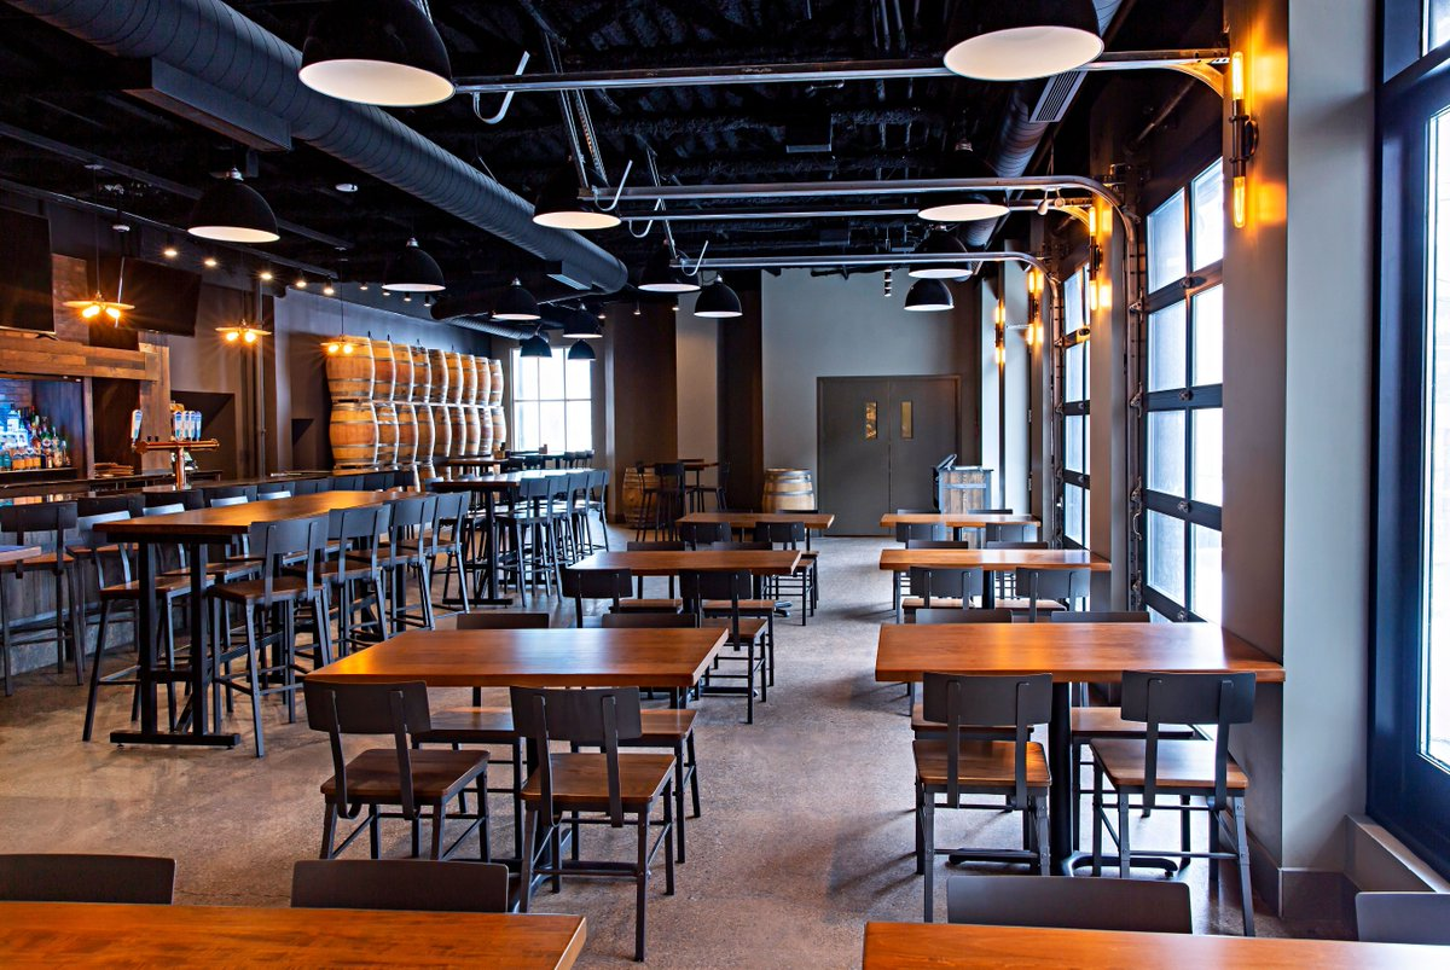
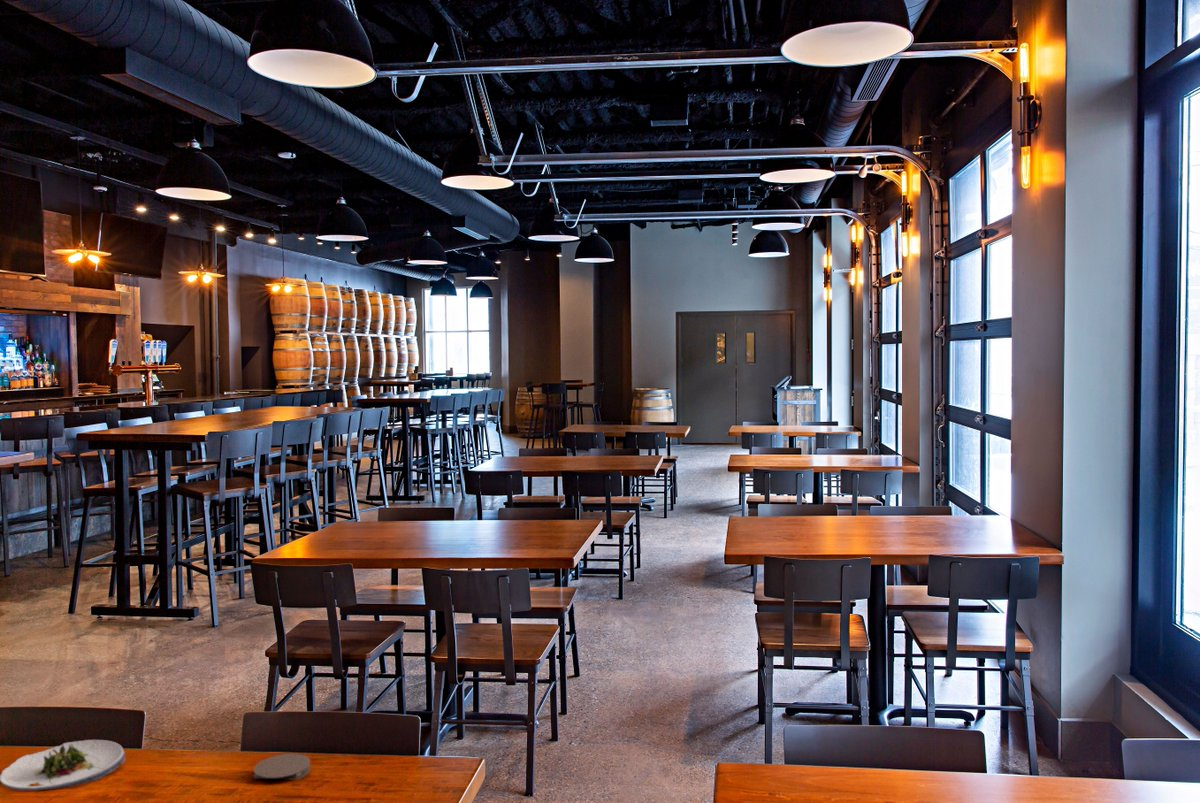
+ coaster (282, 769)
+ salad plate (64, 759)
